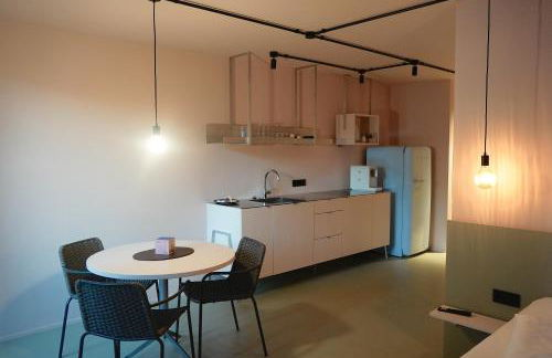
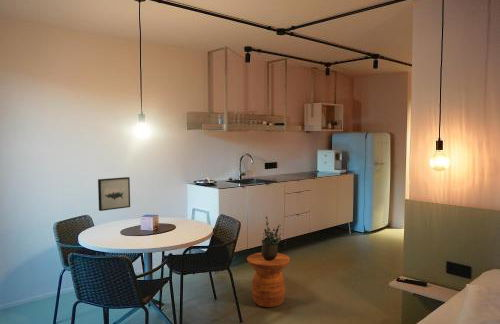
+ side table (268, 280)
+ wall art (114, 193)
+ potted plant (270, 238)
